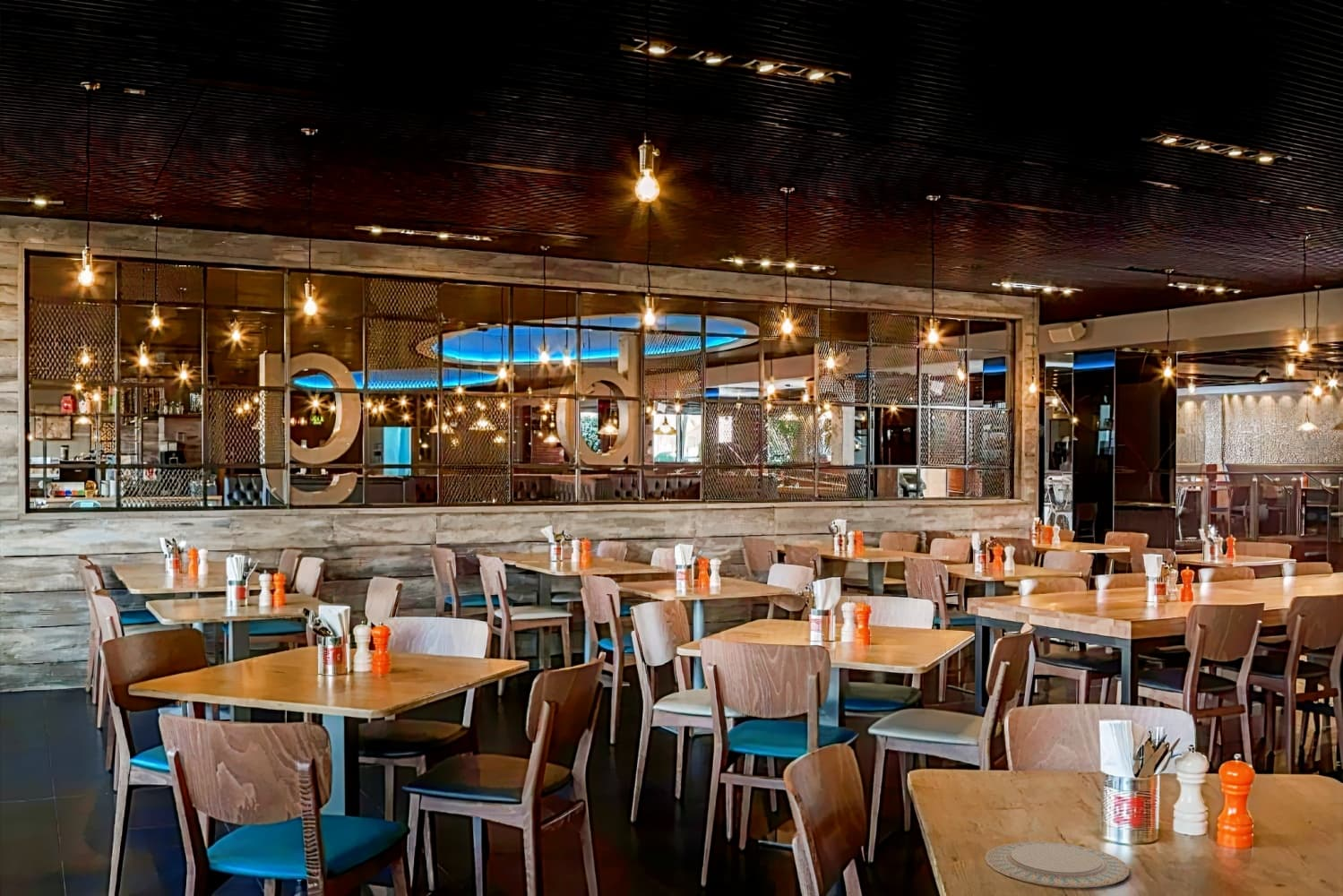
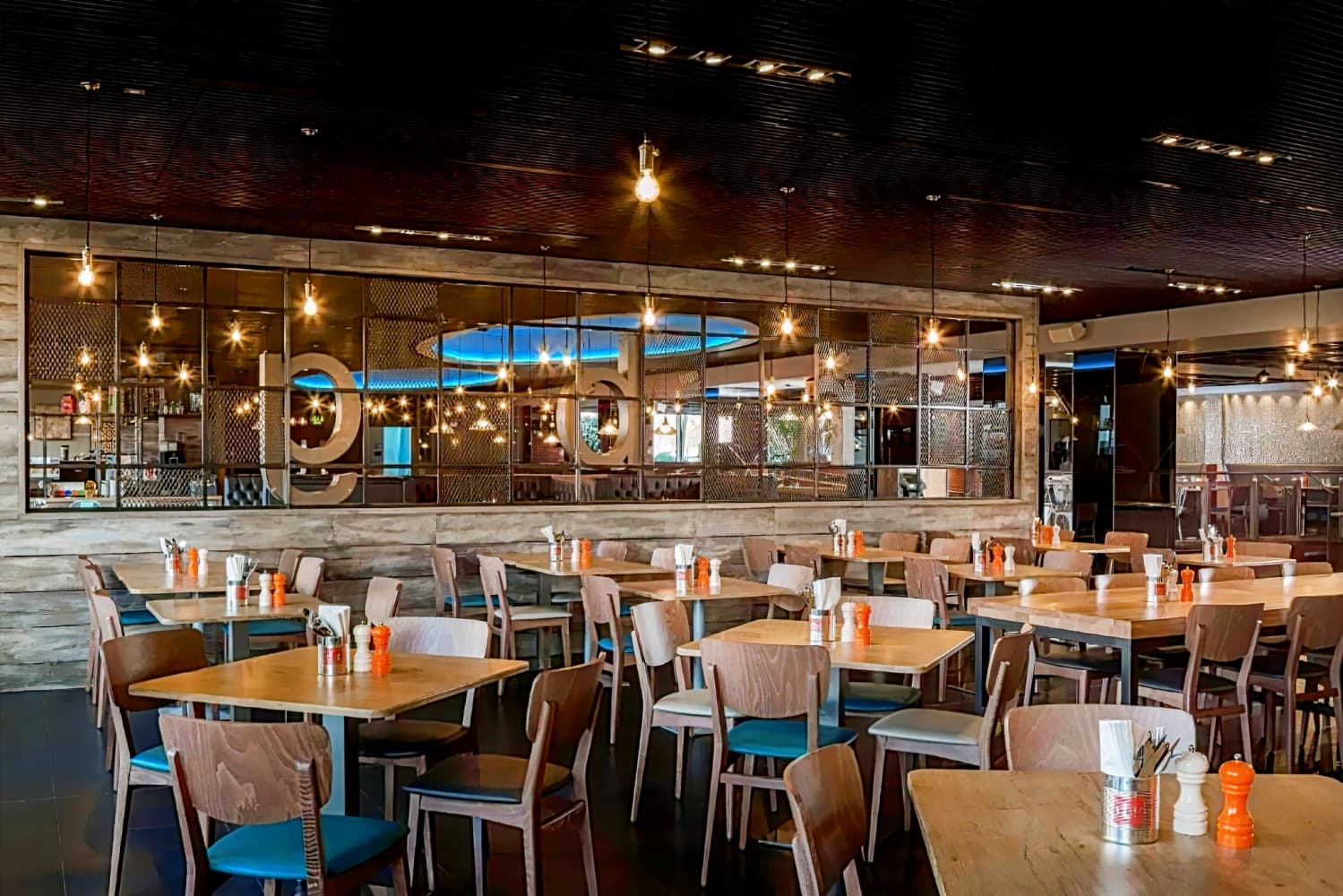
- chinaware (1055, 860)
